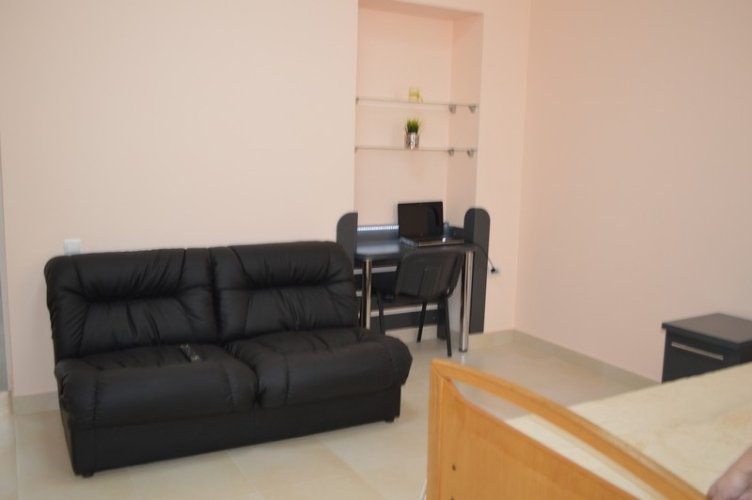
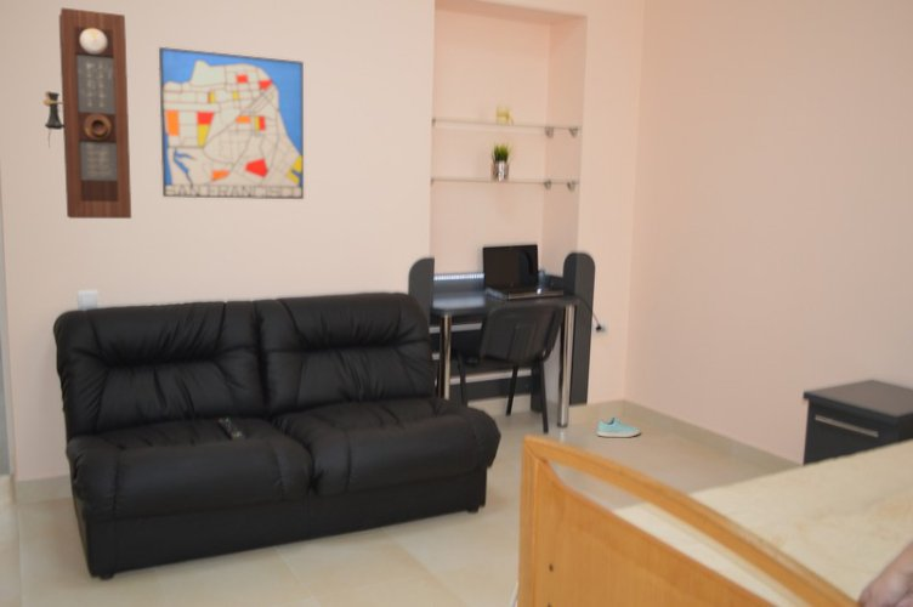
+ sneaker (618, 426)
+ pendulum clock (85, 117)
+ wall art (234, 126)
